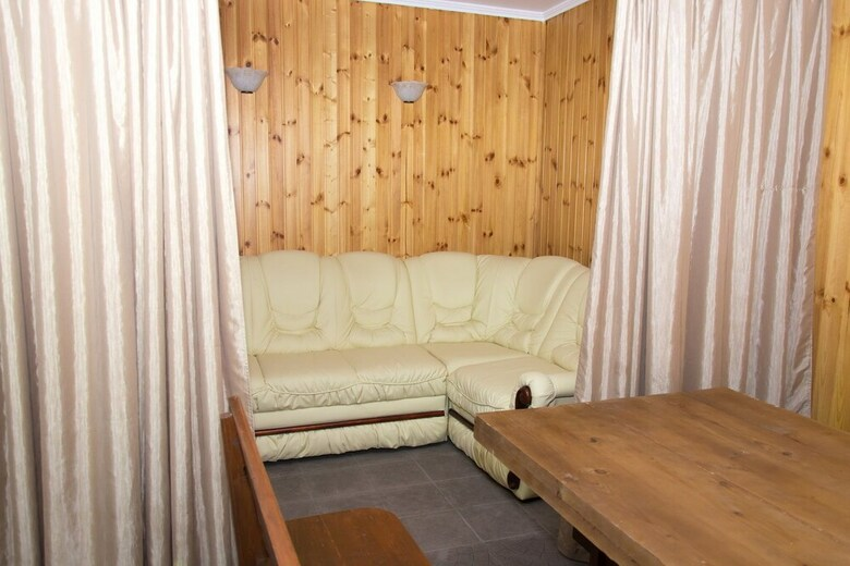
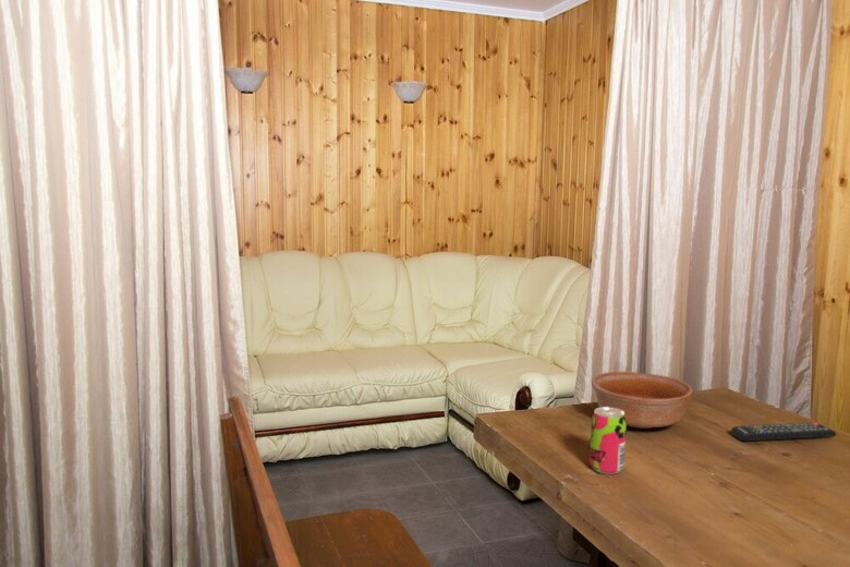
+ beverage can (607, 439)
+ remote control (782, 432)
+ bowl (640, 402)
